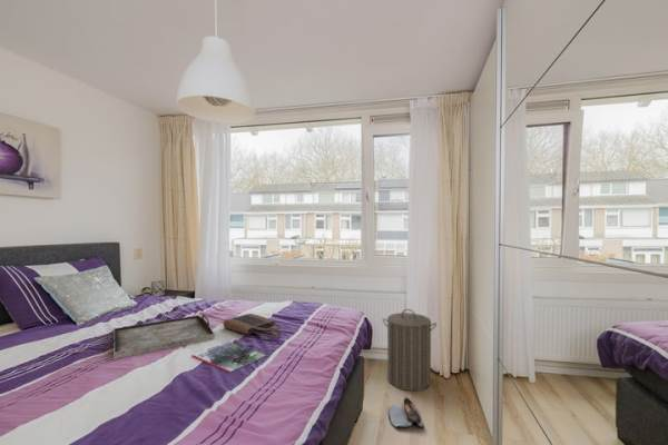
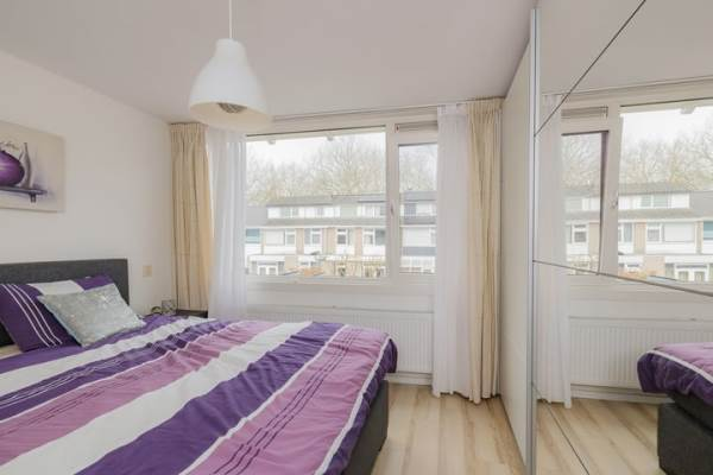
- shoe (404, 409)
- tote bag (256, 325)
- serving tray (163, 328)
- laundry hamper (409, 344)
- magazine (228, 355)
